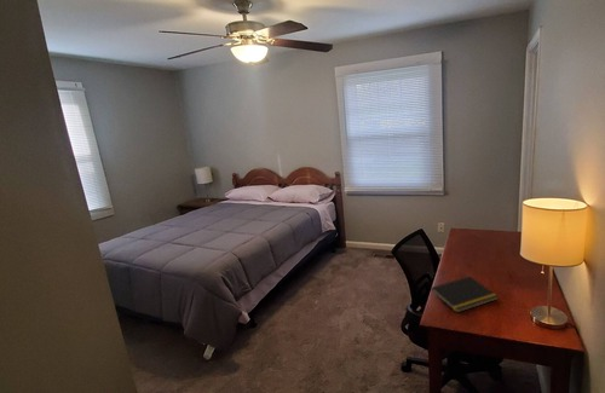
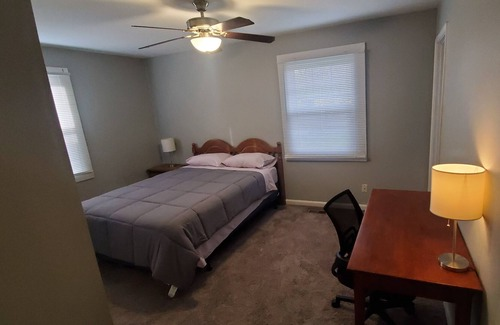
- notepad (463, 293)
